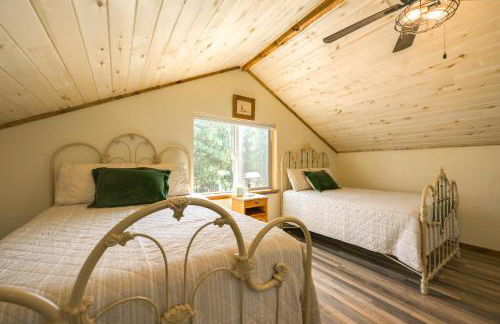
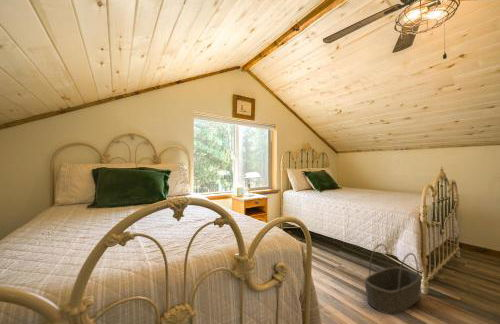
+ basket (393, 274)
